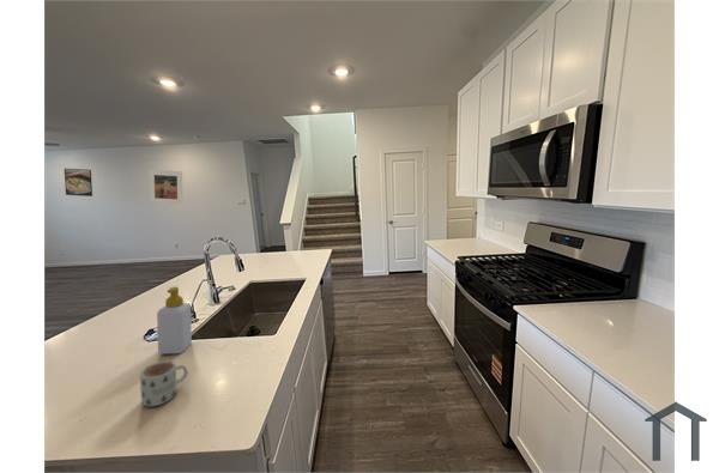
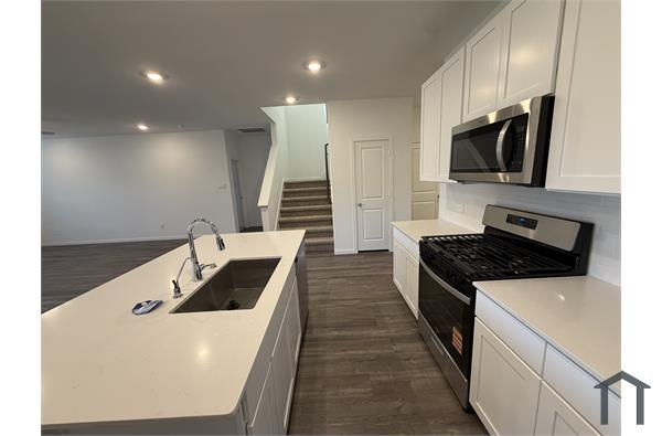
- soap bottle (174, 319)
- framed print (165, 187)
- mug (165, 380)
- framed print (78, 182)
